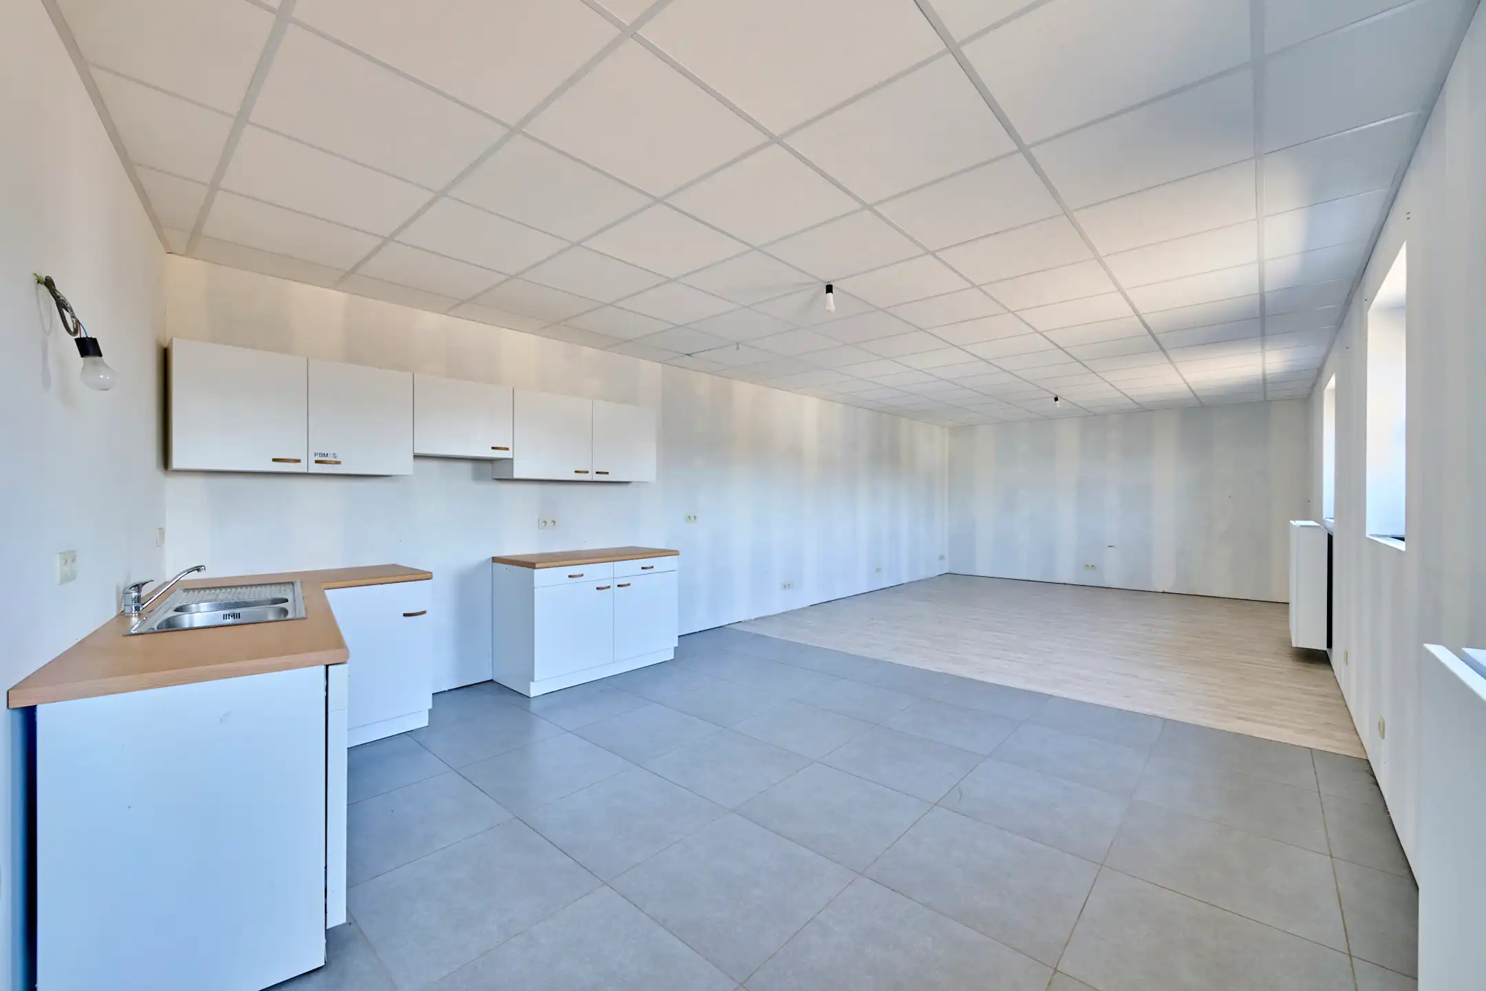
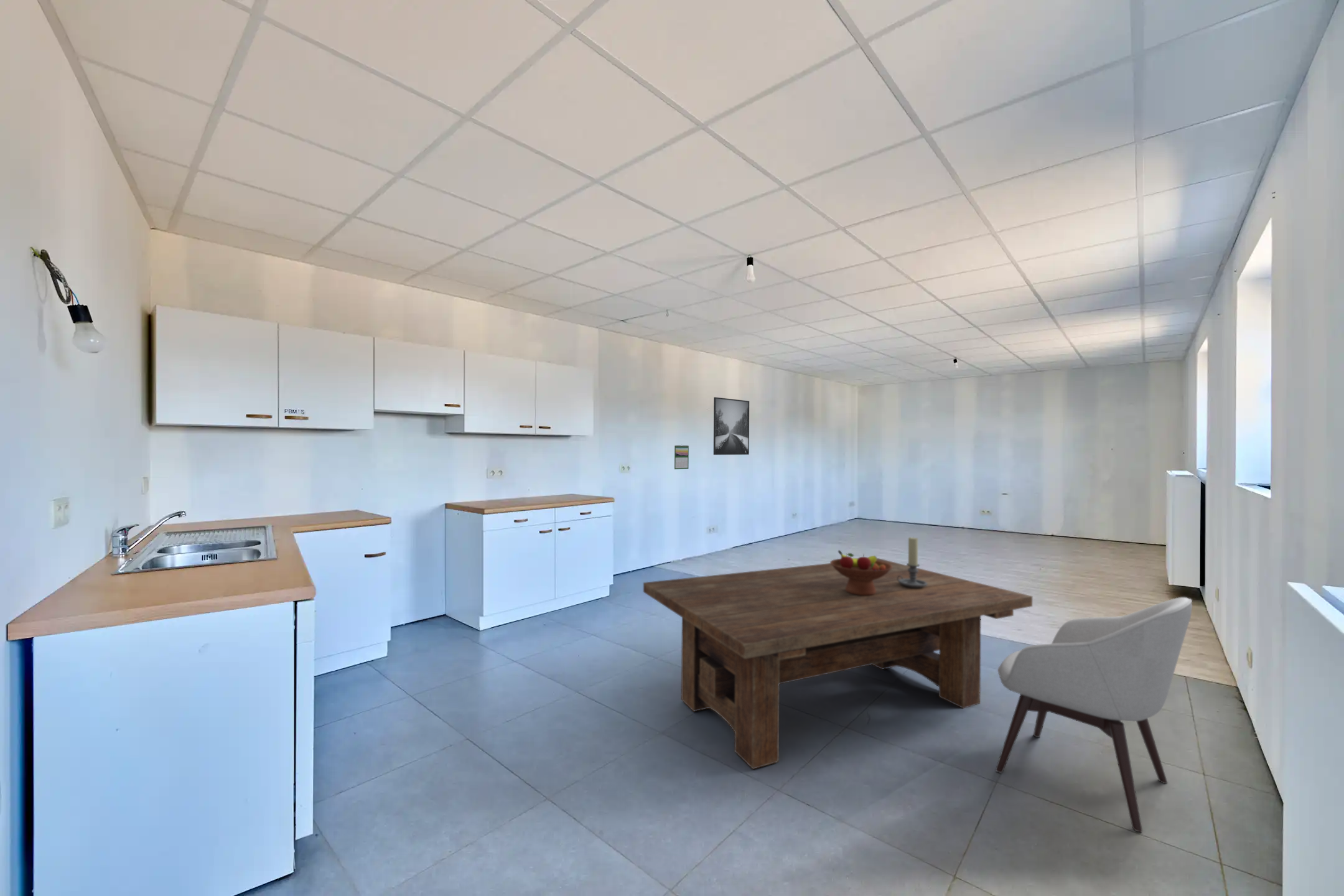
+ chair (1088, 682)
+ fruit bowl (861, 572)
+ candle holder (910, 561)
+ calendar (681, 457)
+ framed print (732, 427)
+ dining table (830, 645)
